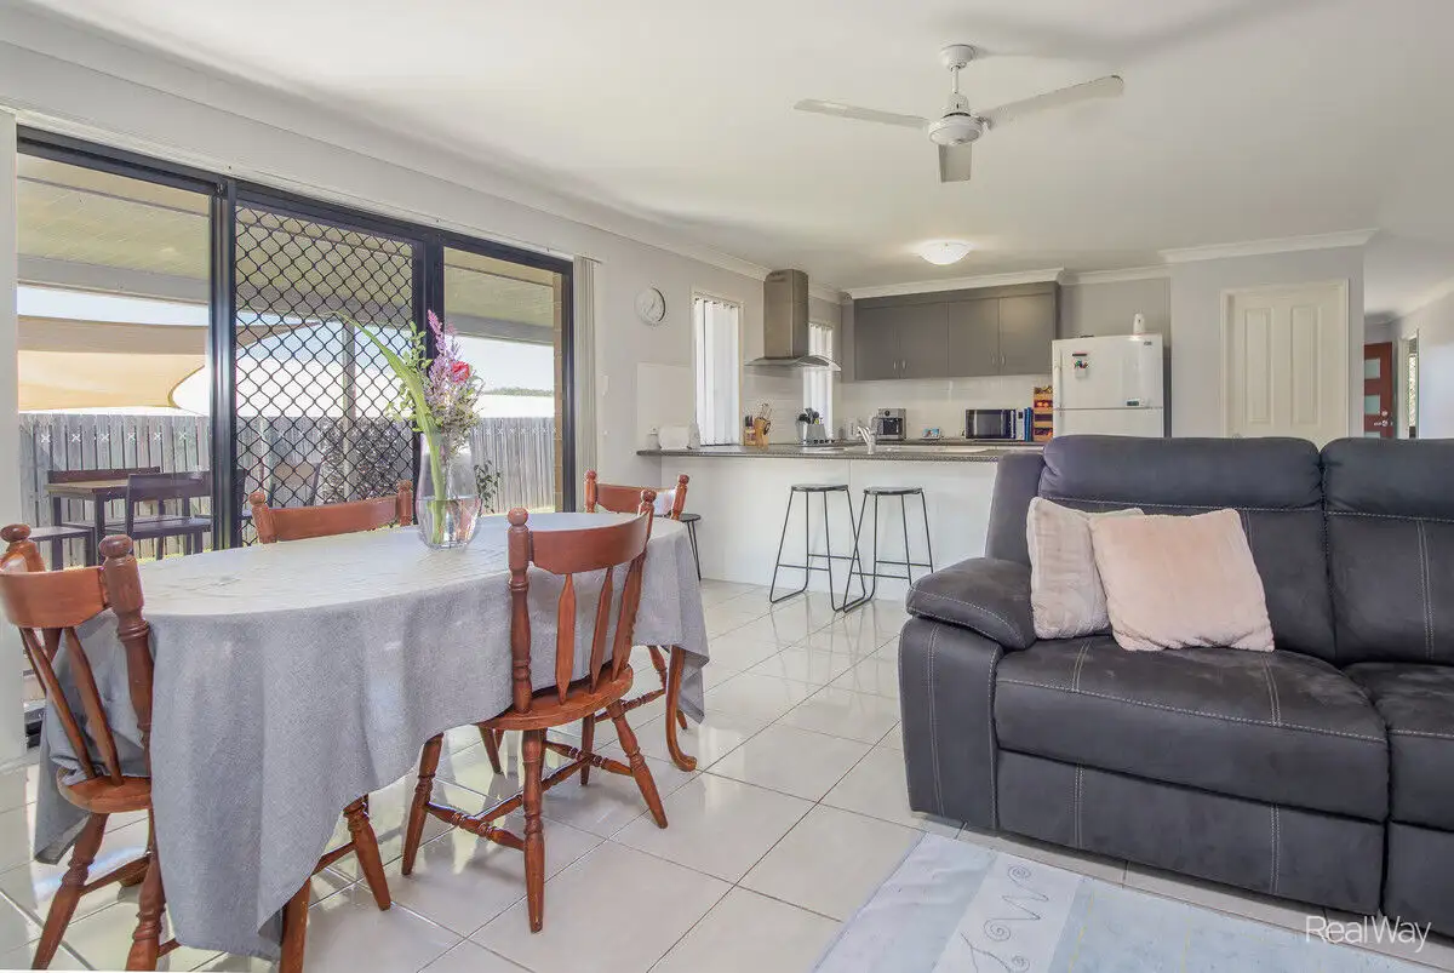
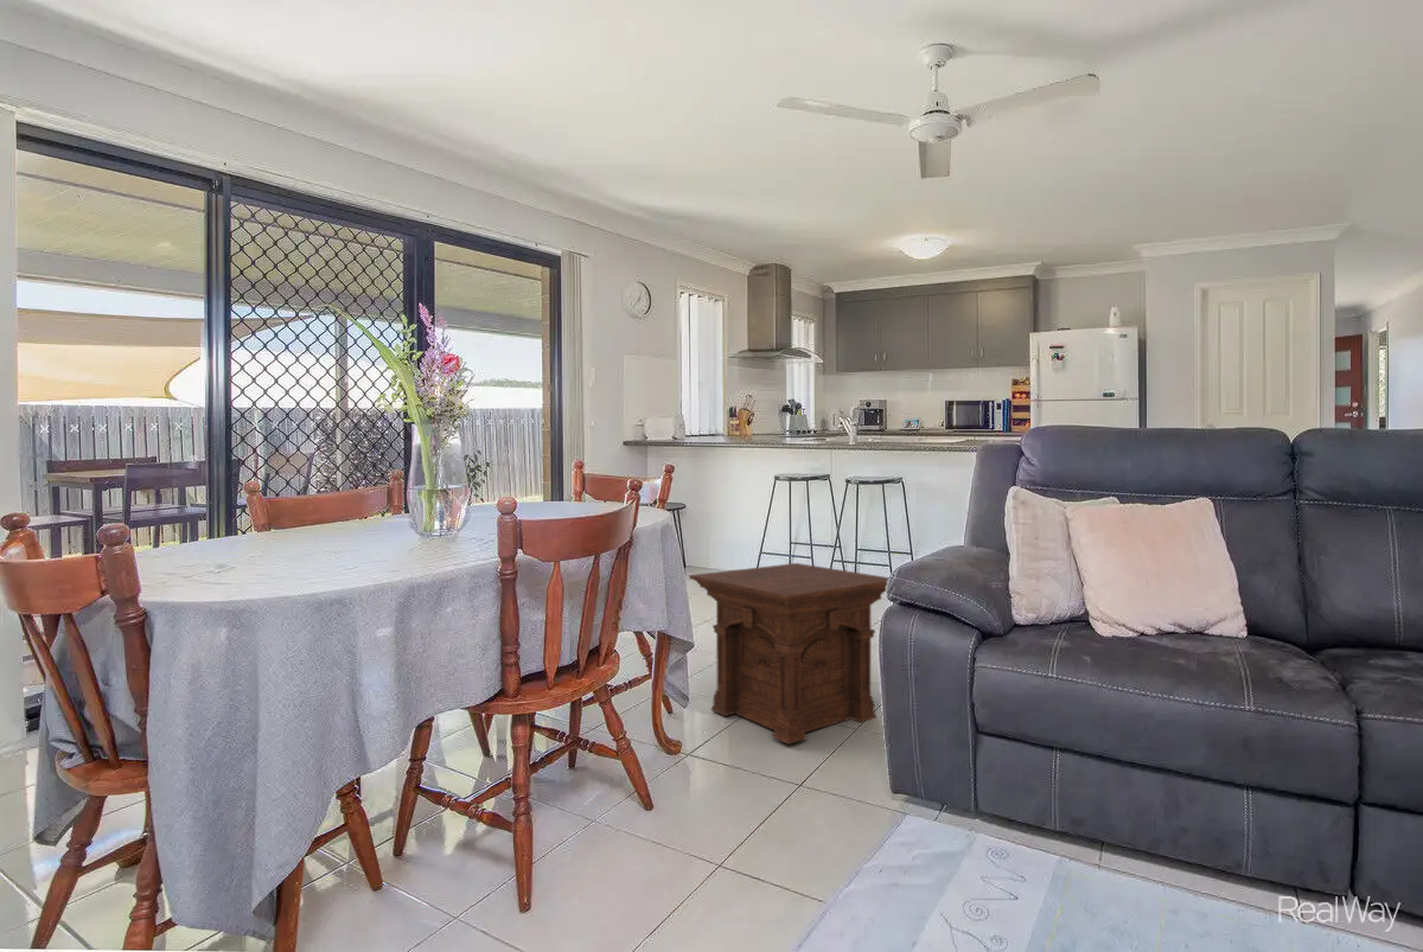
+ side table (792, 645)
